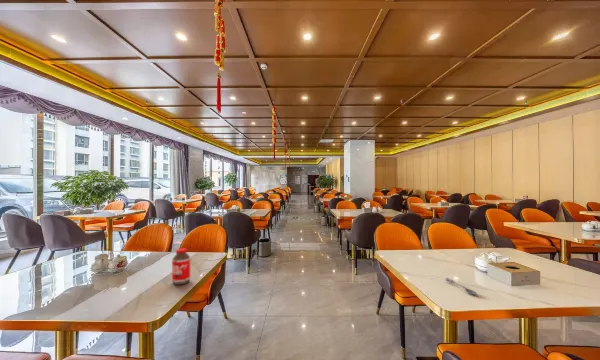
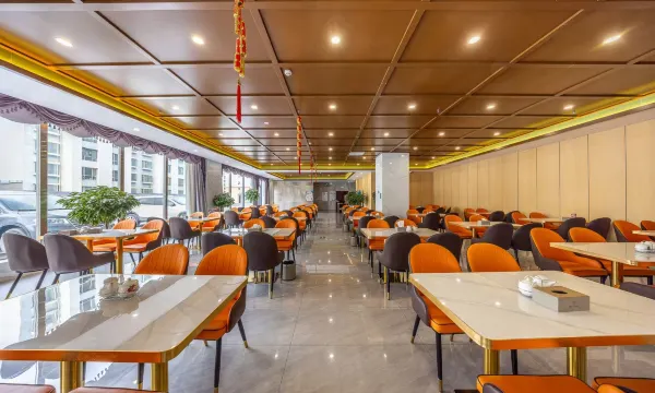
- soupspoon (460, 285)
- bottle (181, 265)
